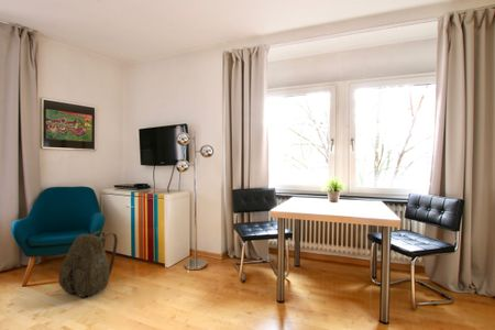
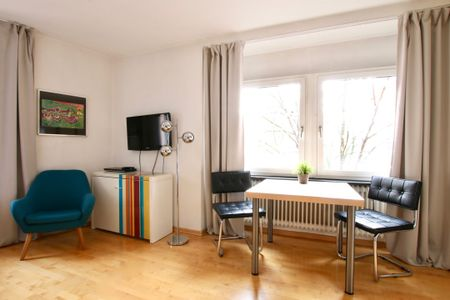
- backpack (91, 261)
